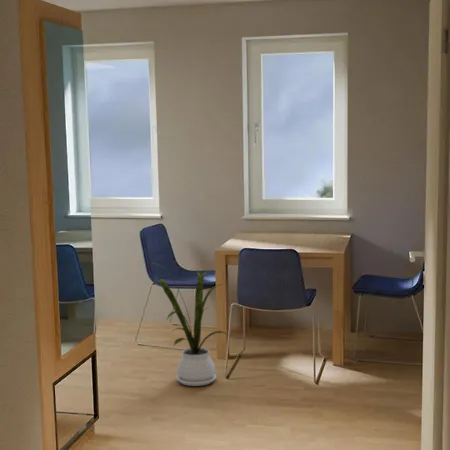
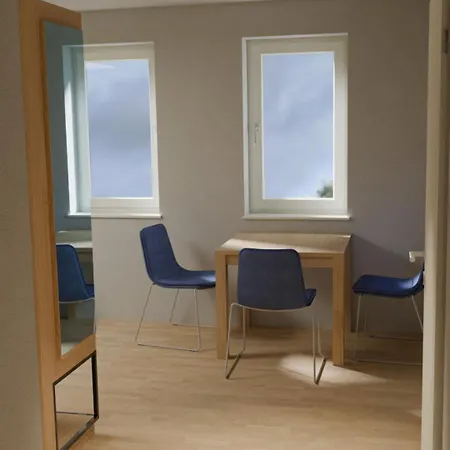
- house plant (189, 319)
